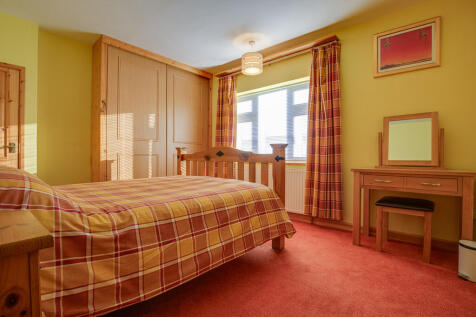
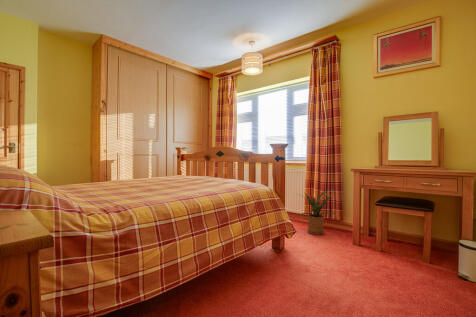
+ house plant (315, 210)
